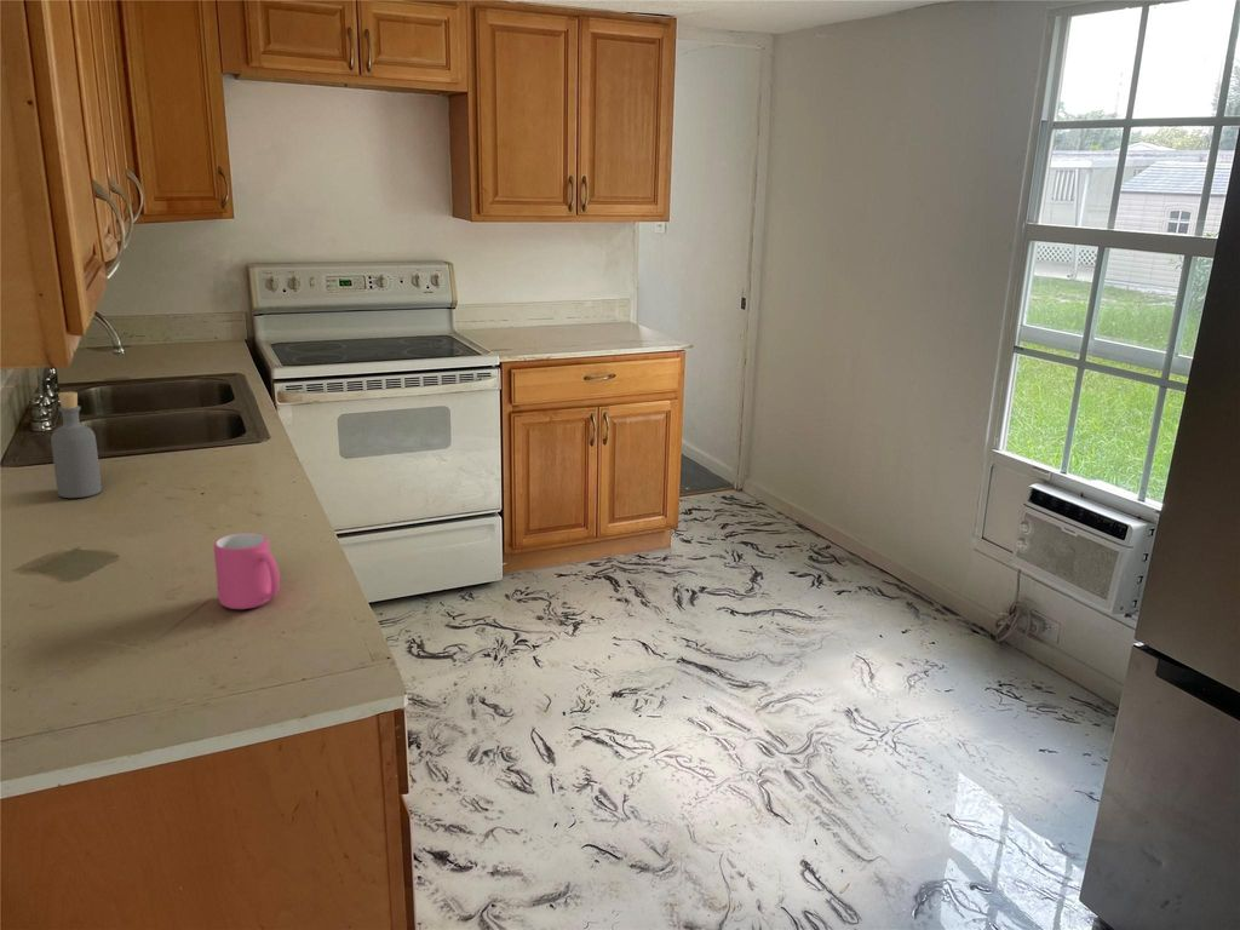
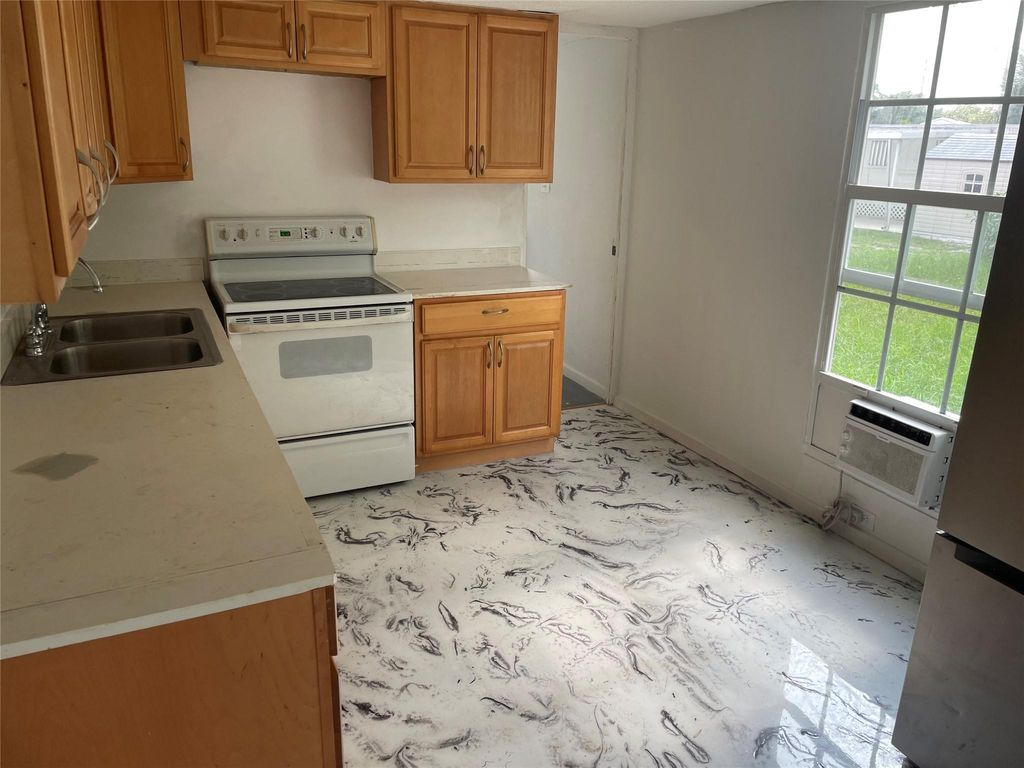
- bottle (74, 443)
- mug (251, 573)
